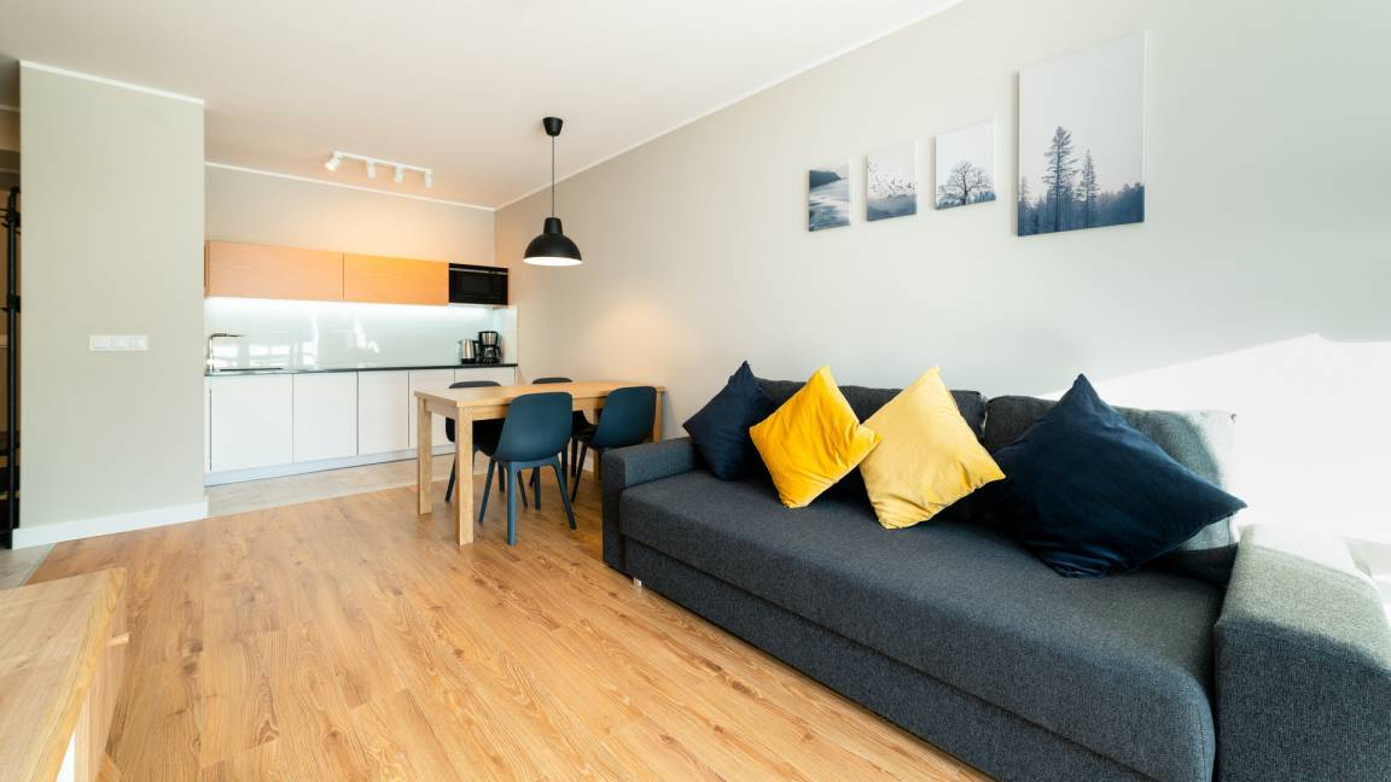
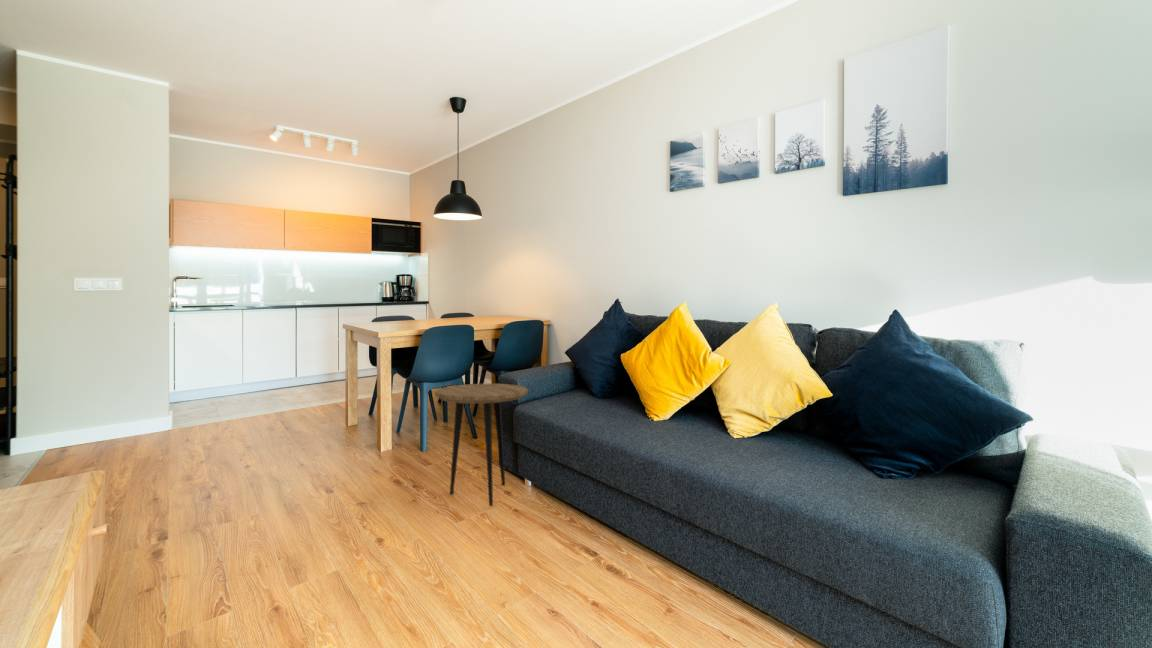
+ side table (486, 442)
